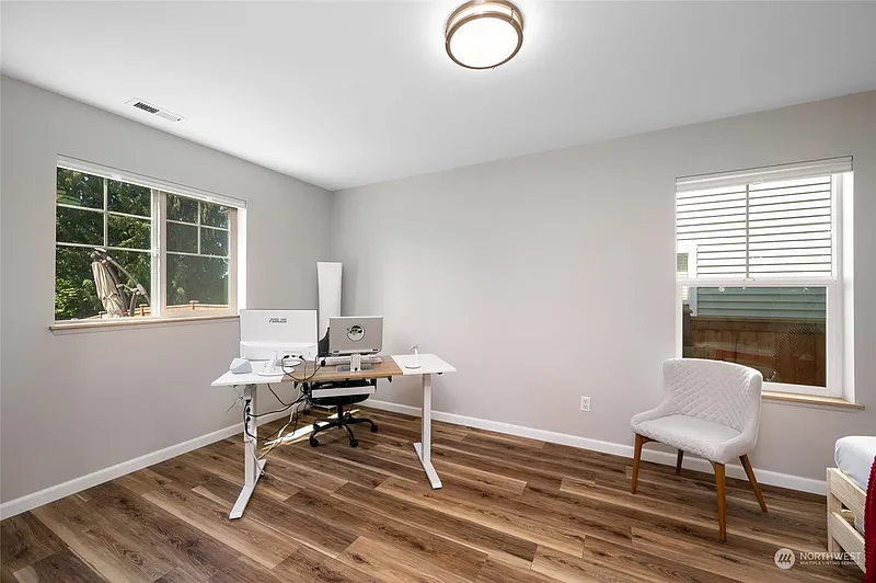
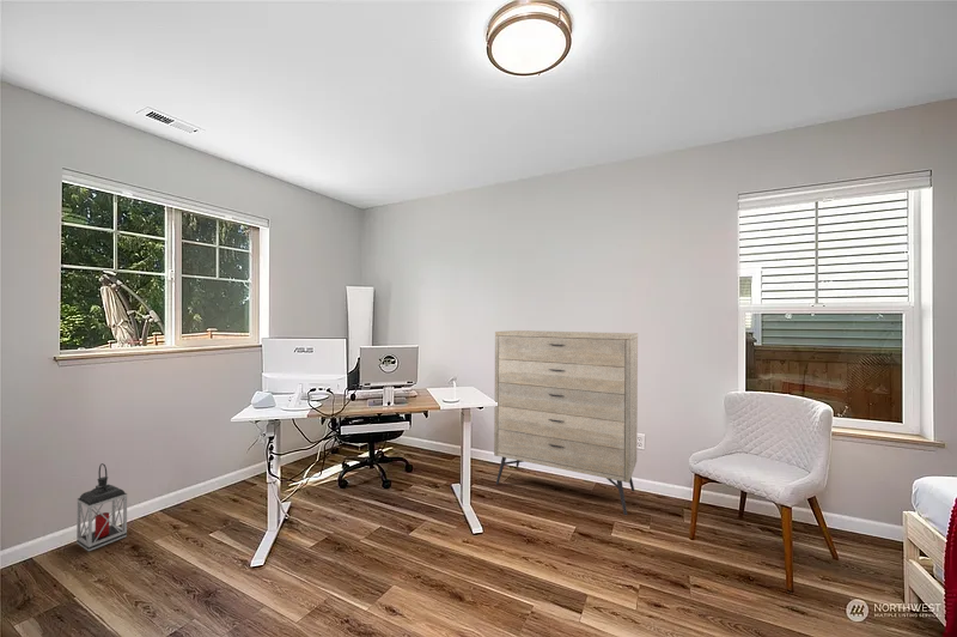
+ lantern (102, 502)
+ dresser (565, 410)
